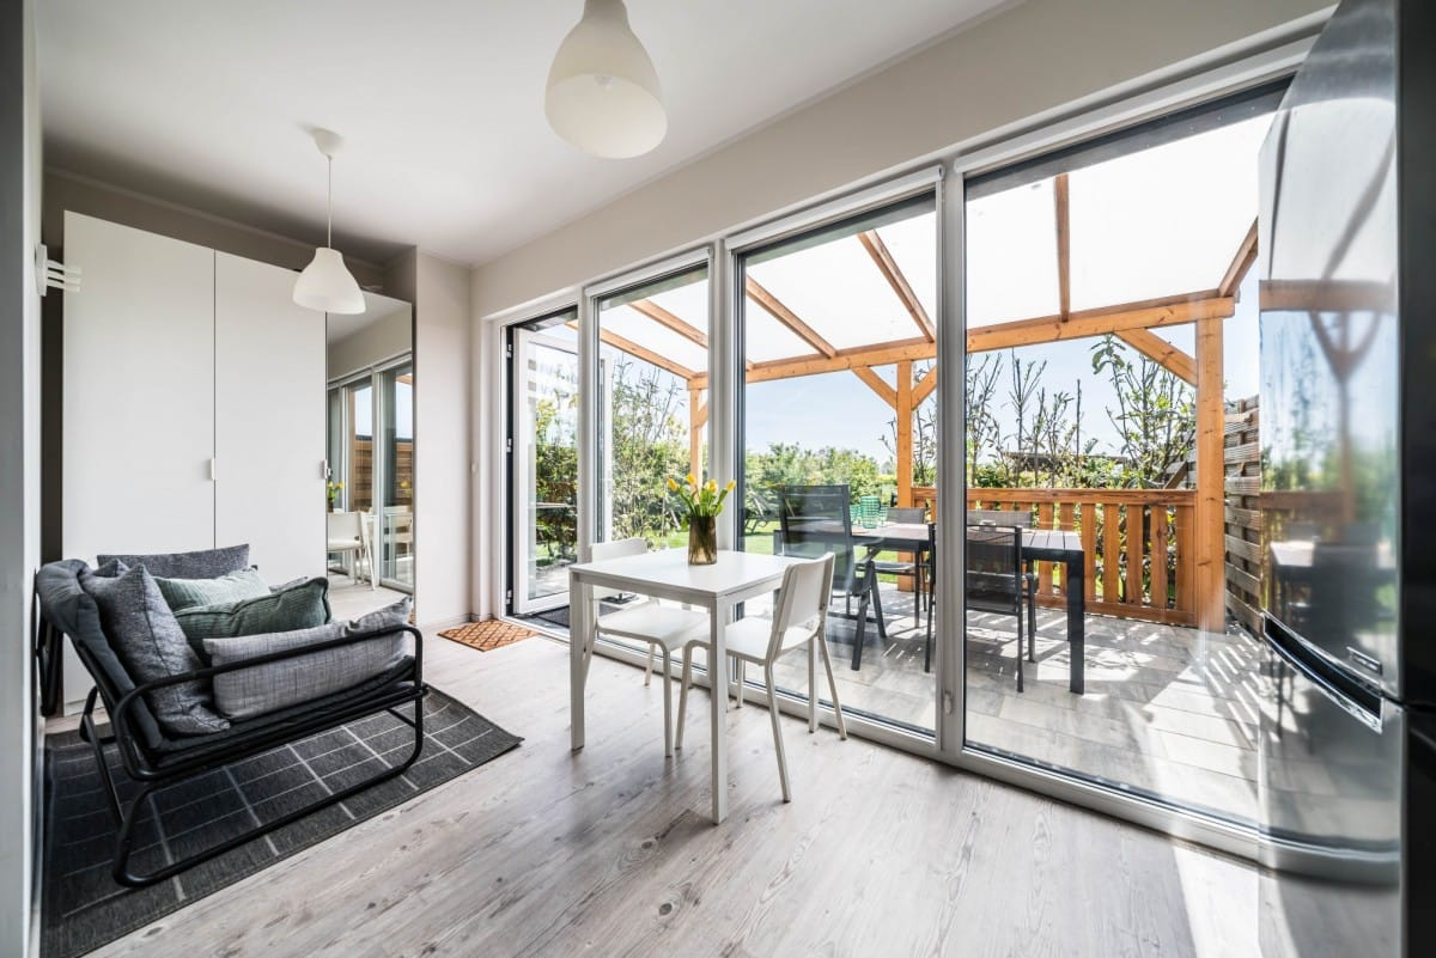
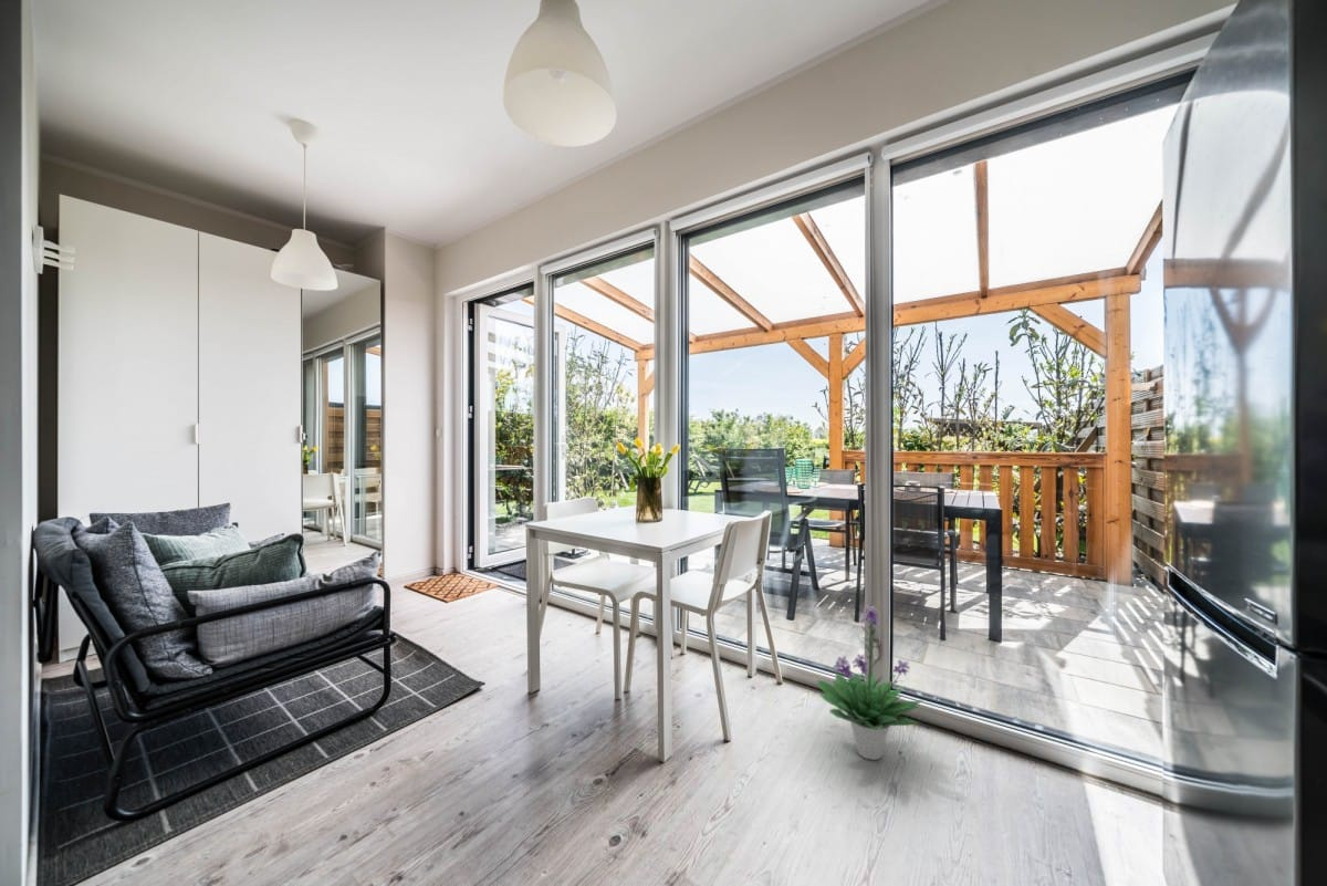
+ potted plant (867, 680)
